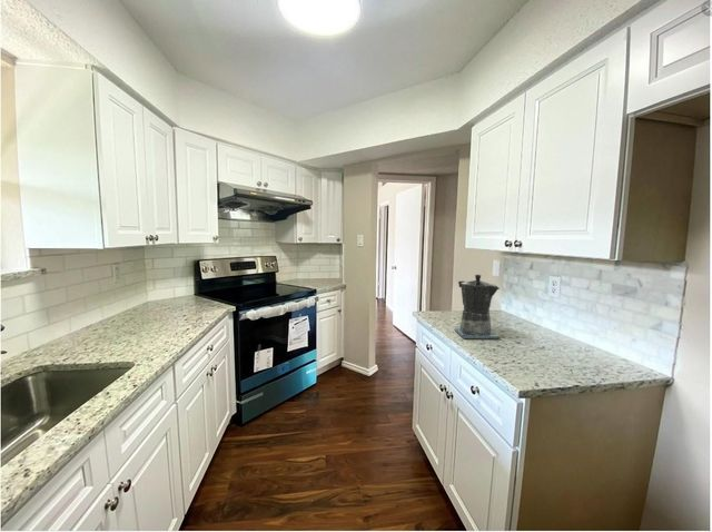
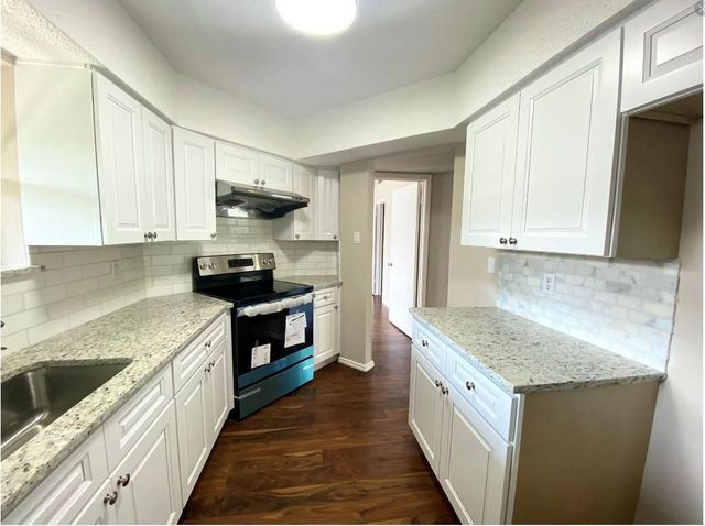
- coffee maker (475, 304)
